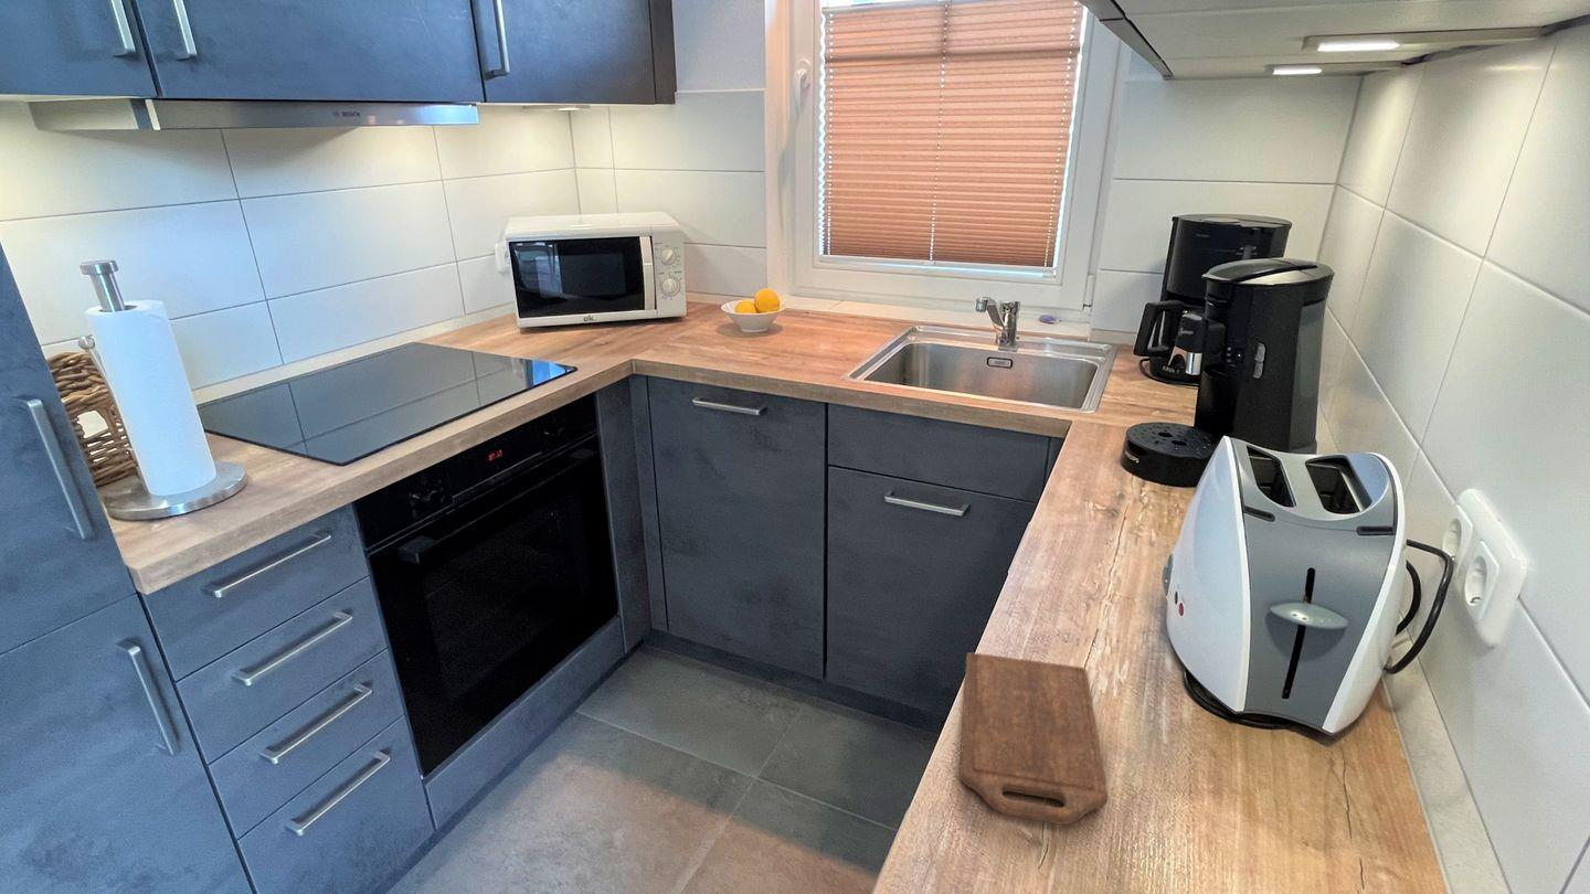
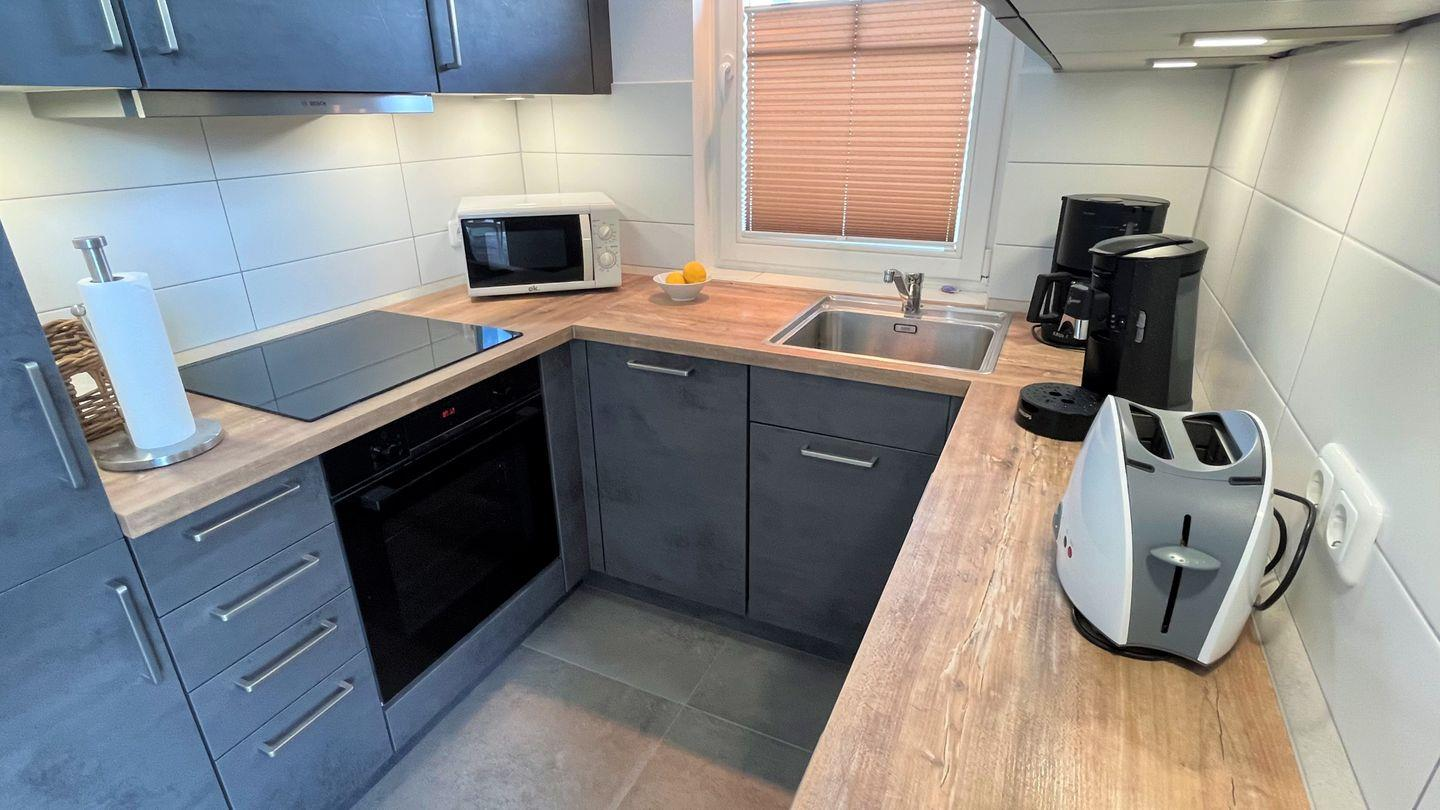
- cutting board (1029, 730)
